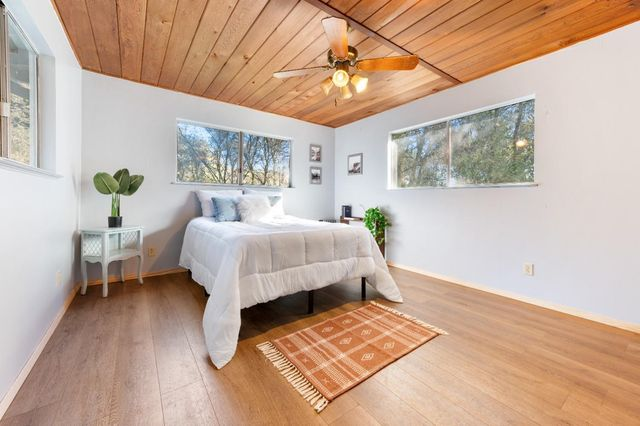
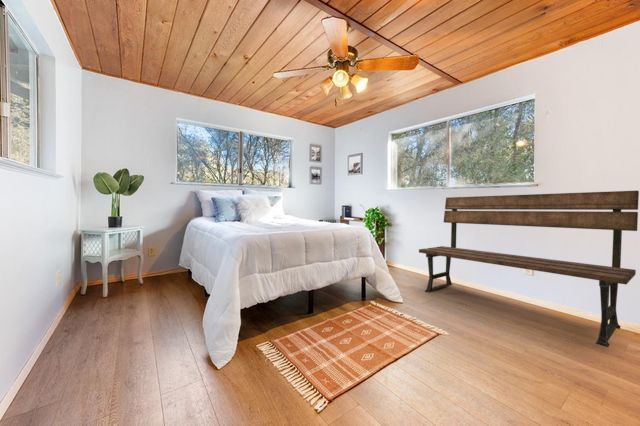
+ bench (508, 254)
